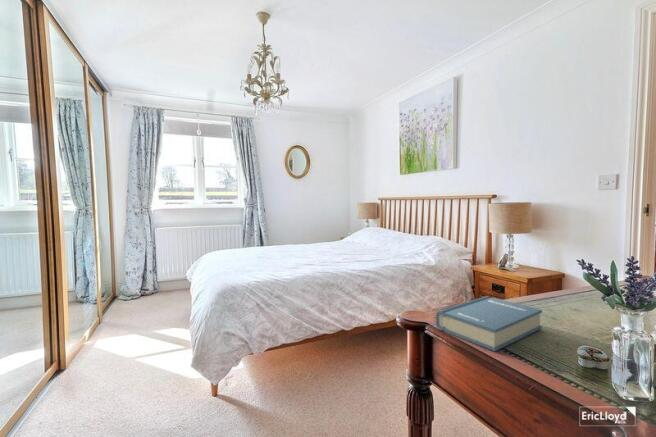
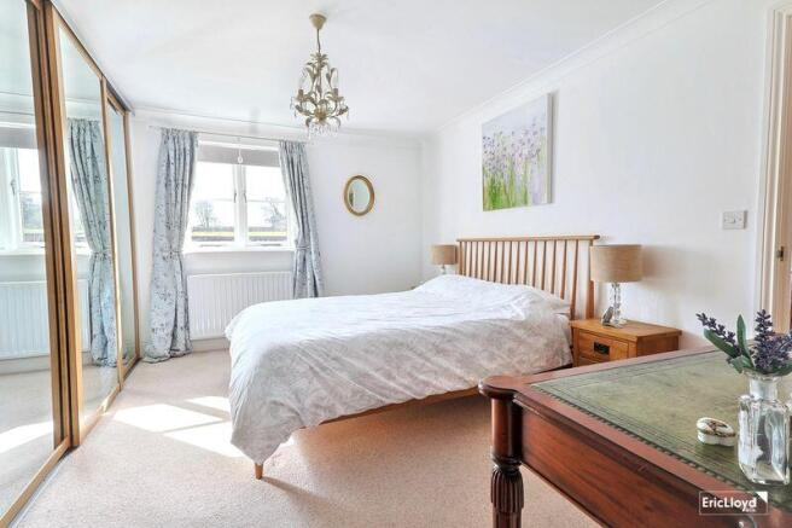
- hardback book (488, 319)
